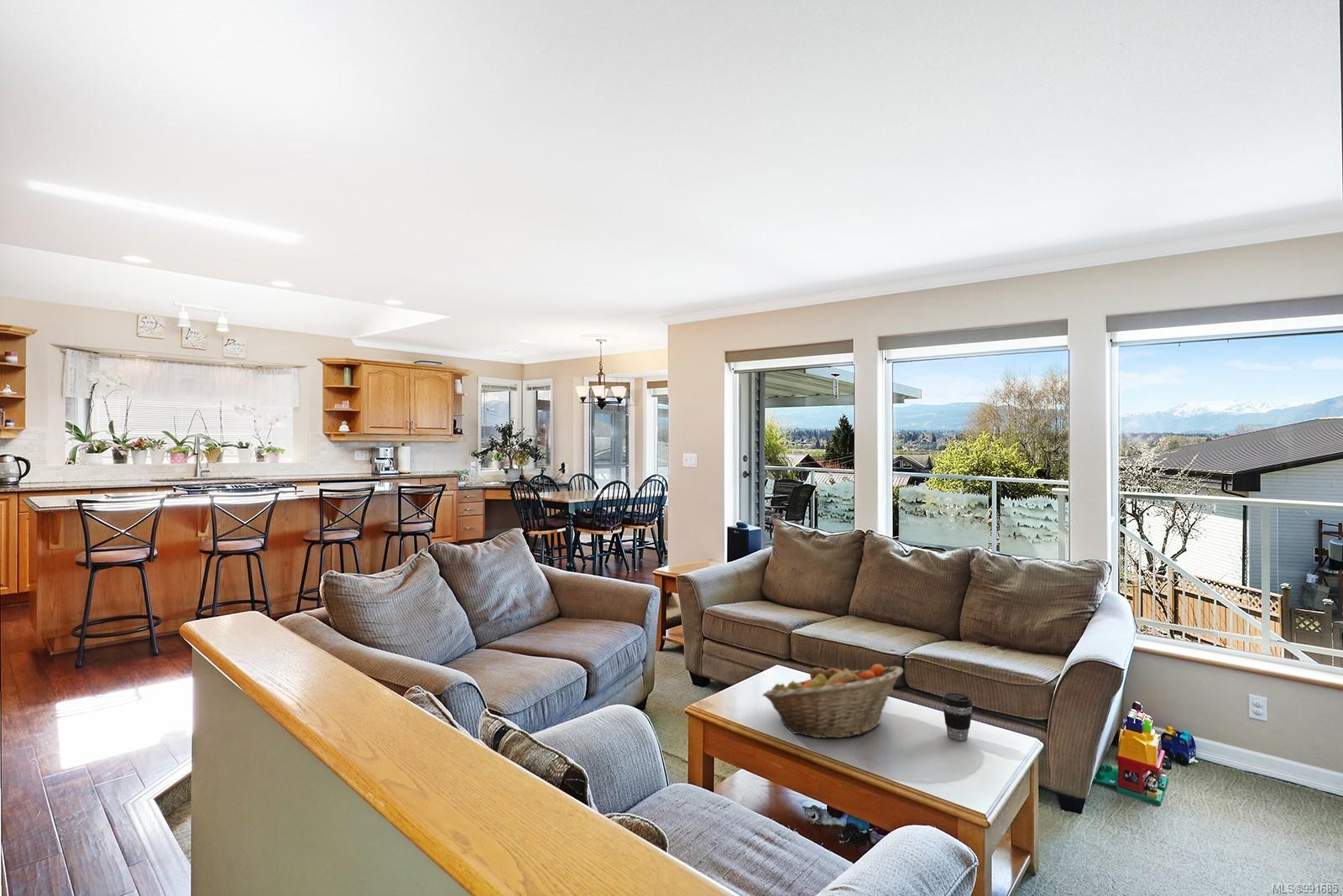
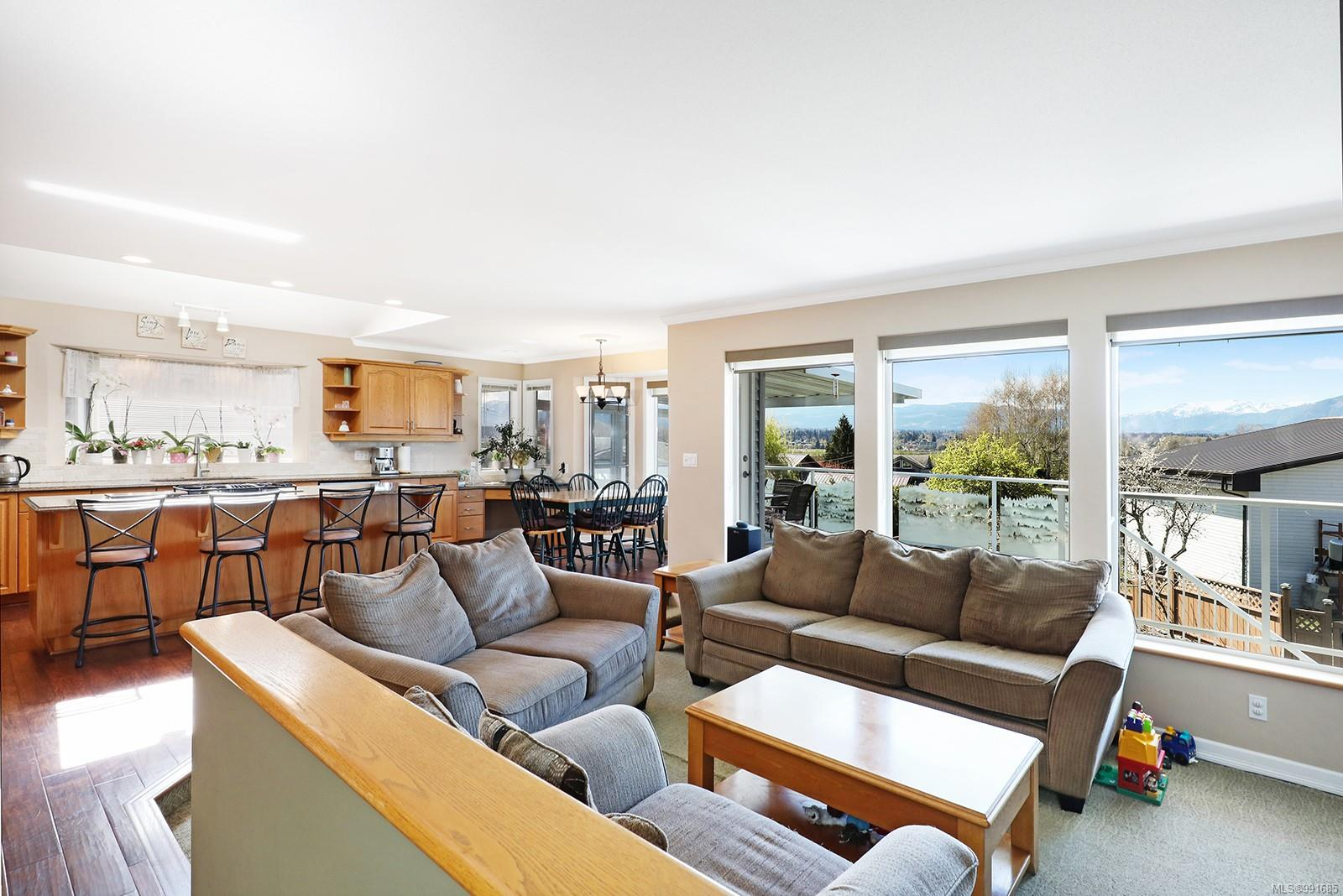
- fruit basket (833, 693)
- coffee cup (957, 716)
